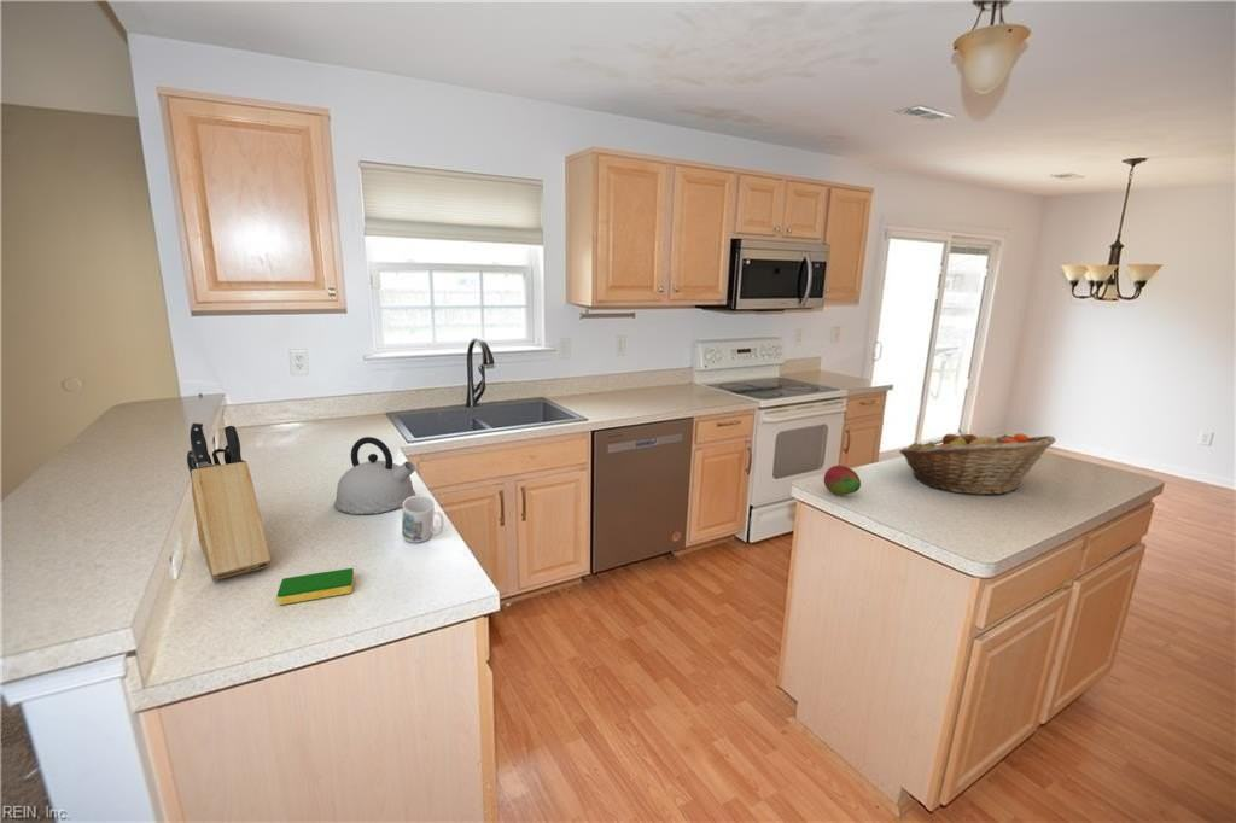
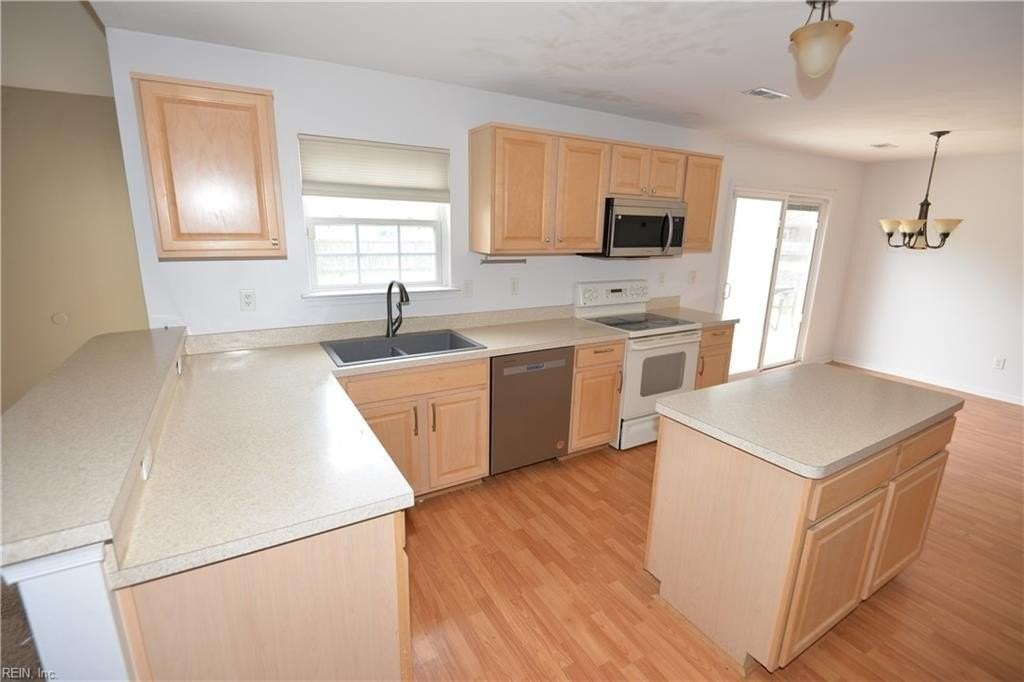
- fruit basket (973, 455)
- knife block (223, 491)
- dish sponge (316, 585)
- kettle (377, 468)
- fruit (841, 480)
- mug (422, 518)
